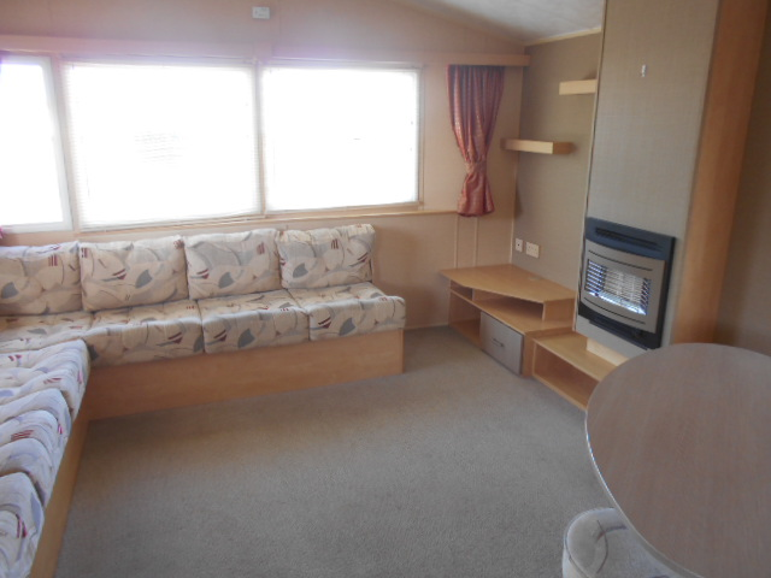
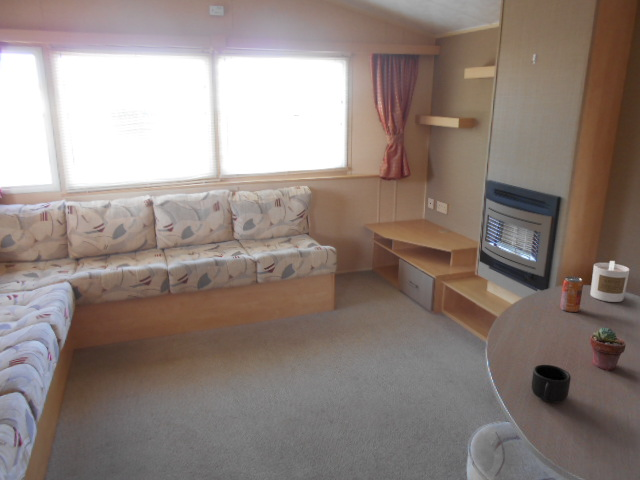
+ candle (609, 279)
+ mug (549, 387)
+ beverage can (571, 294)
+ potted succulent (606, 347)
